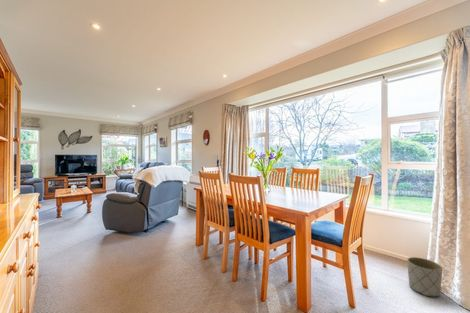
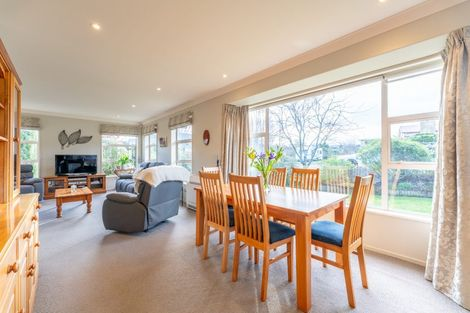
- planter (424, 276)
